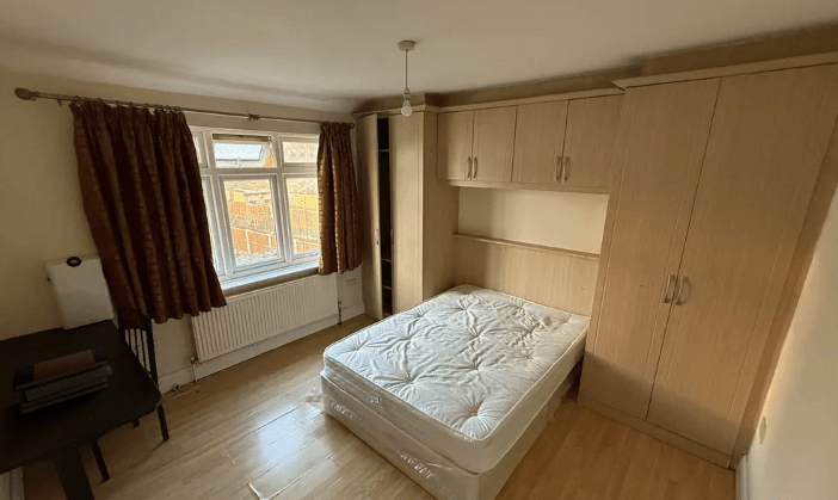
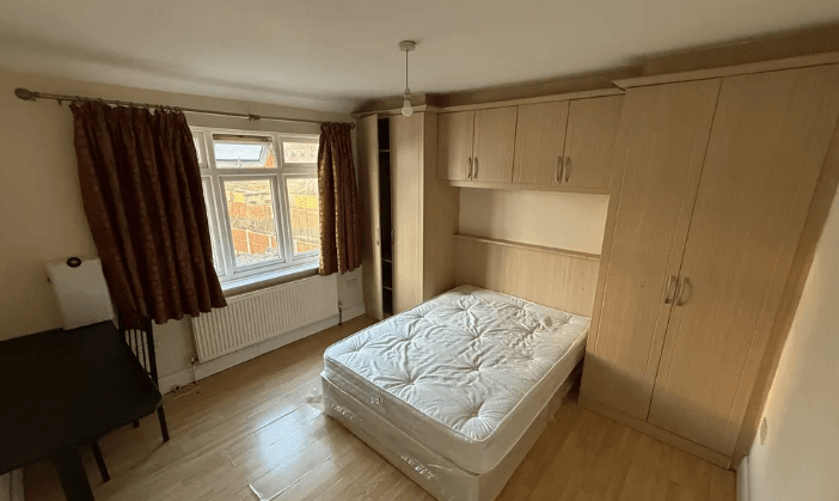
- book stack (66, 377)
